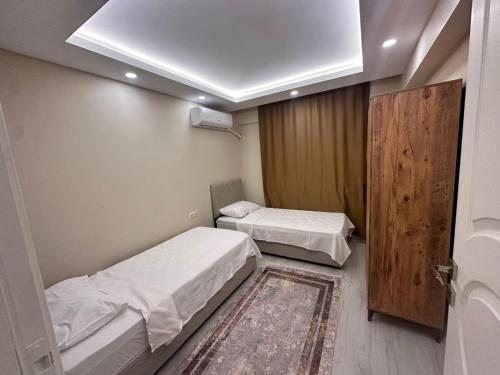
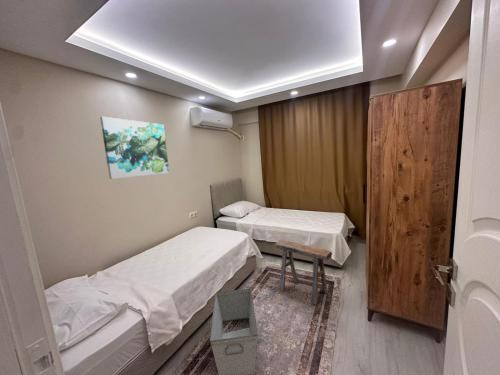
+ wall art (139, 148)
+ stool (295, 271)
+ storage bin (237, 330)
